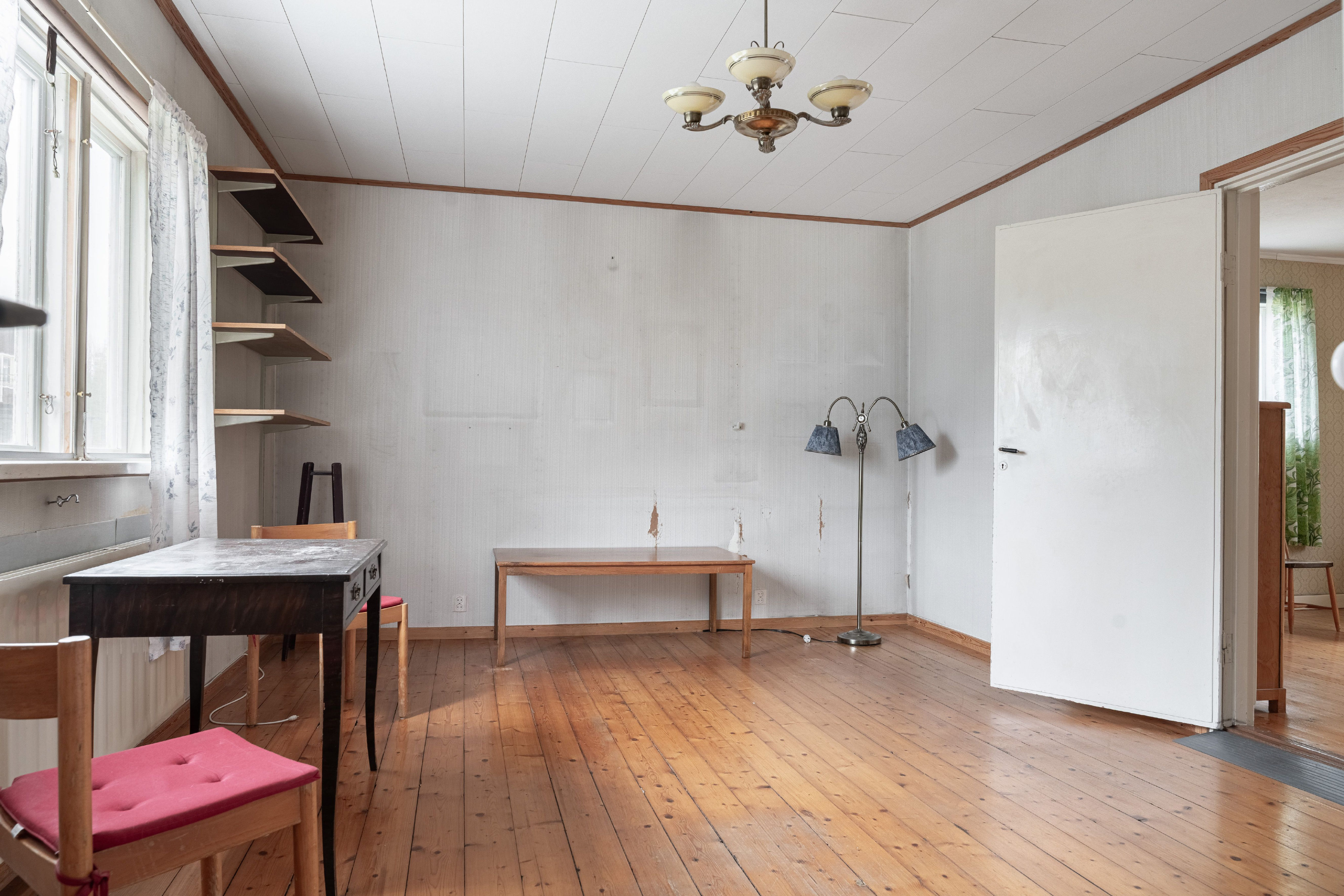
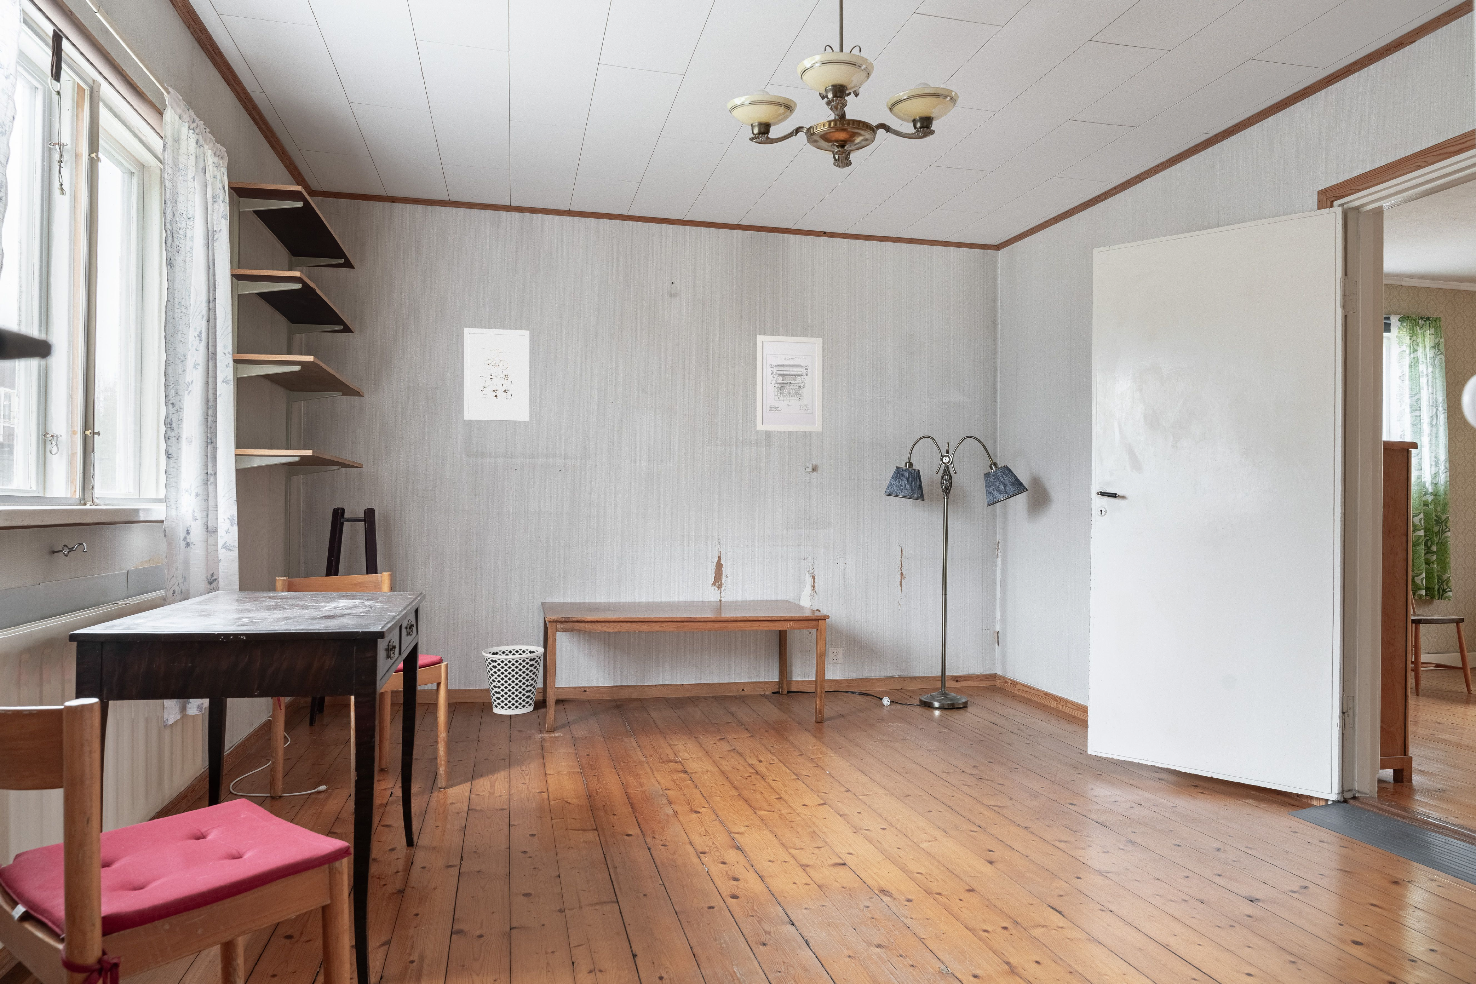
+ wall art (790, 383)
+ wall art (496, 374)
+ wastebasket (513, 680)
